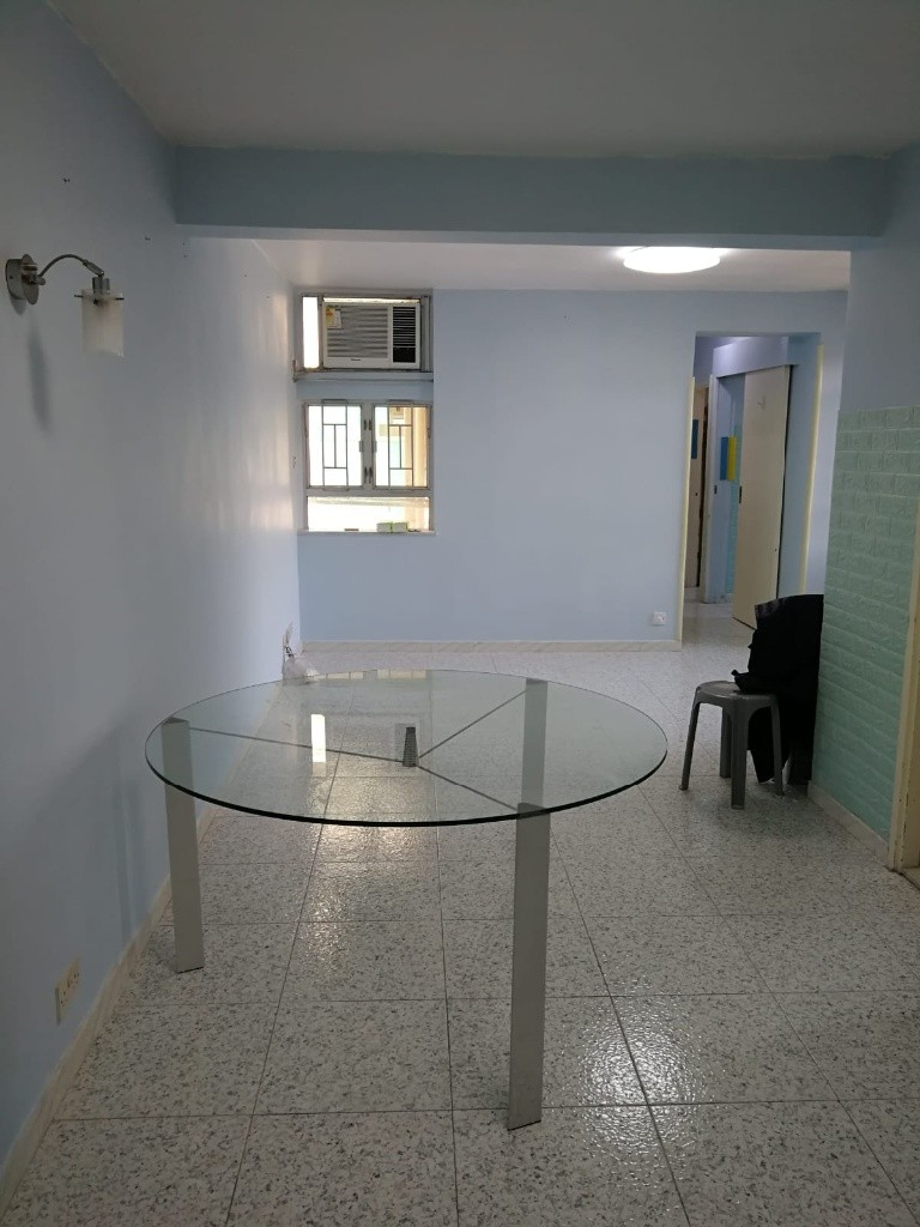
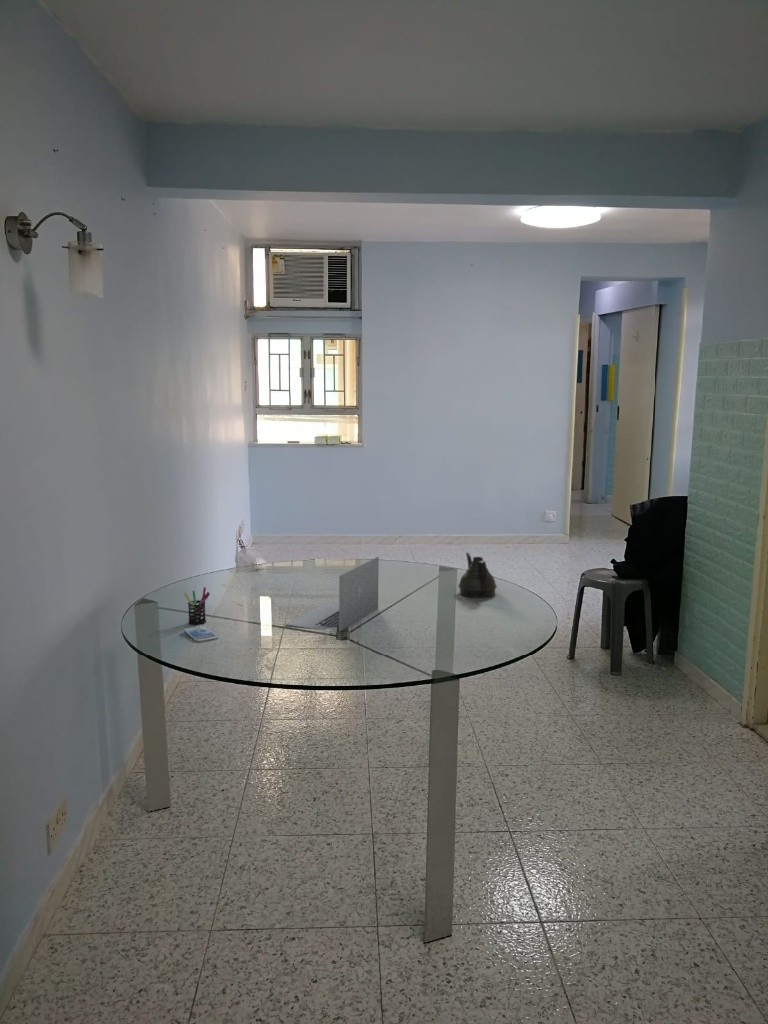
+ smartphone (200, 633)
+ teapot (476, 573)
+ laptop (339, 589)
+ pen holder (196, 604)
